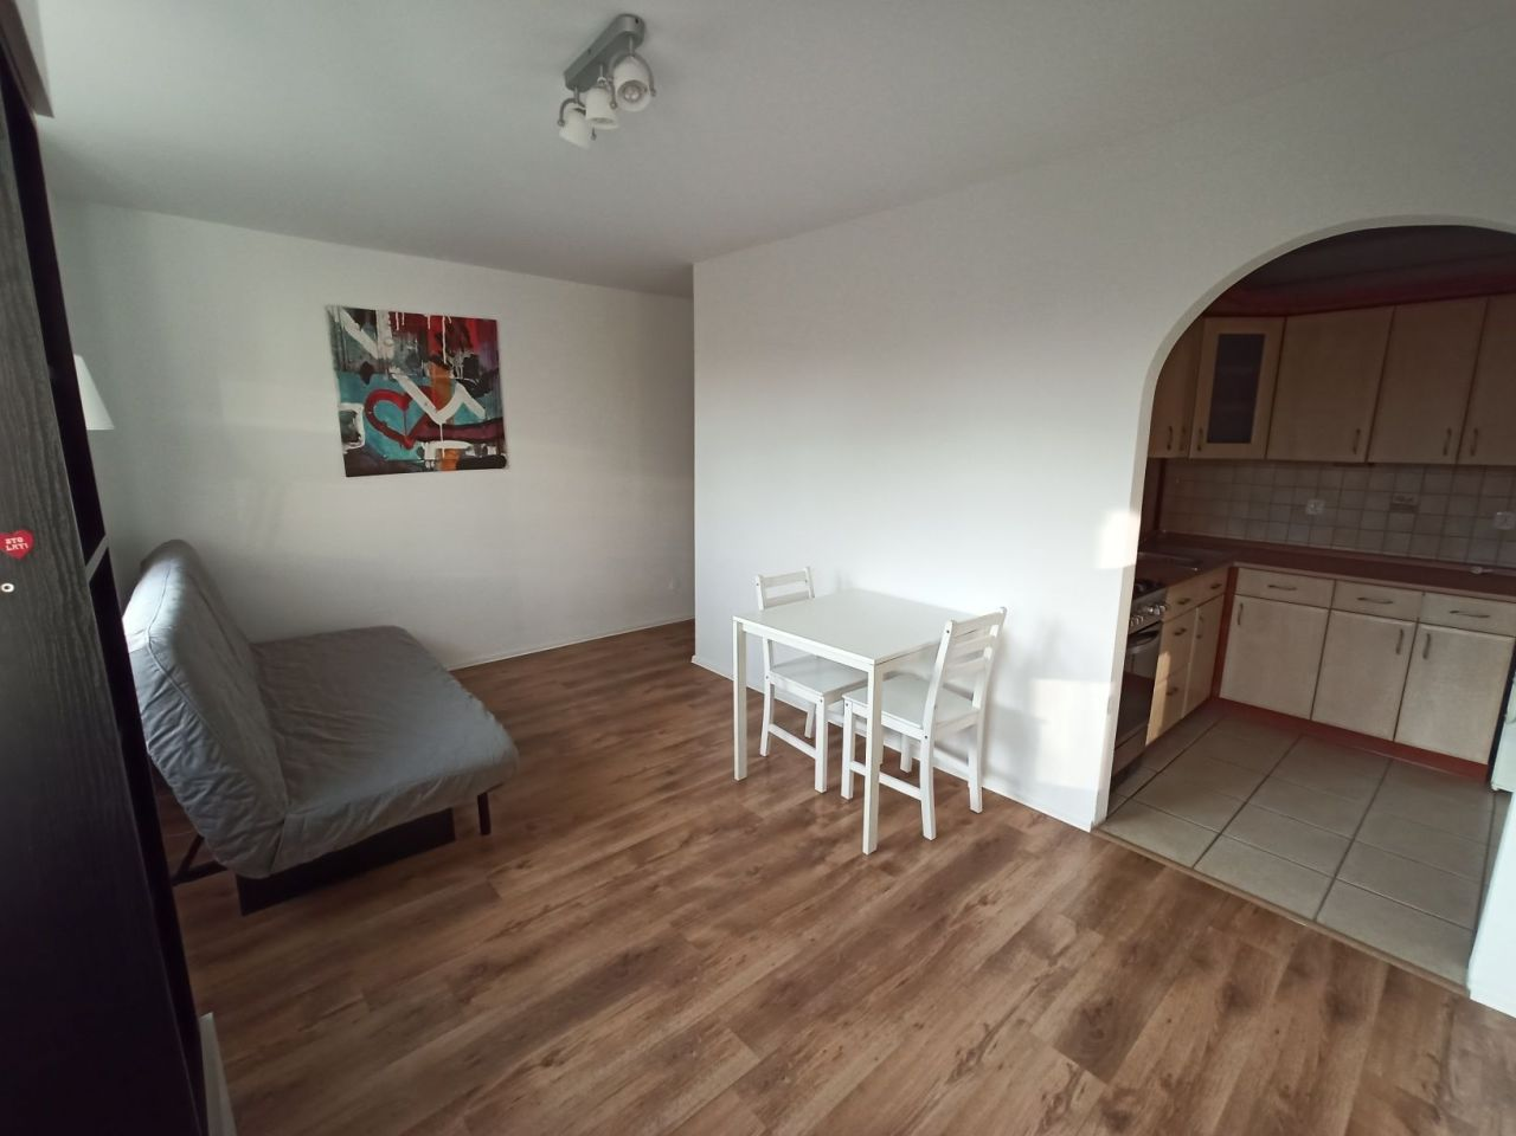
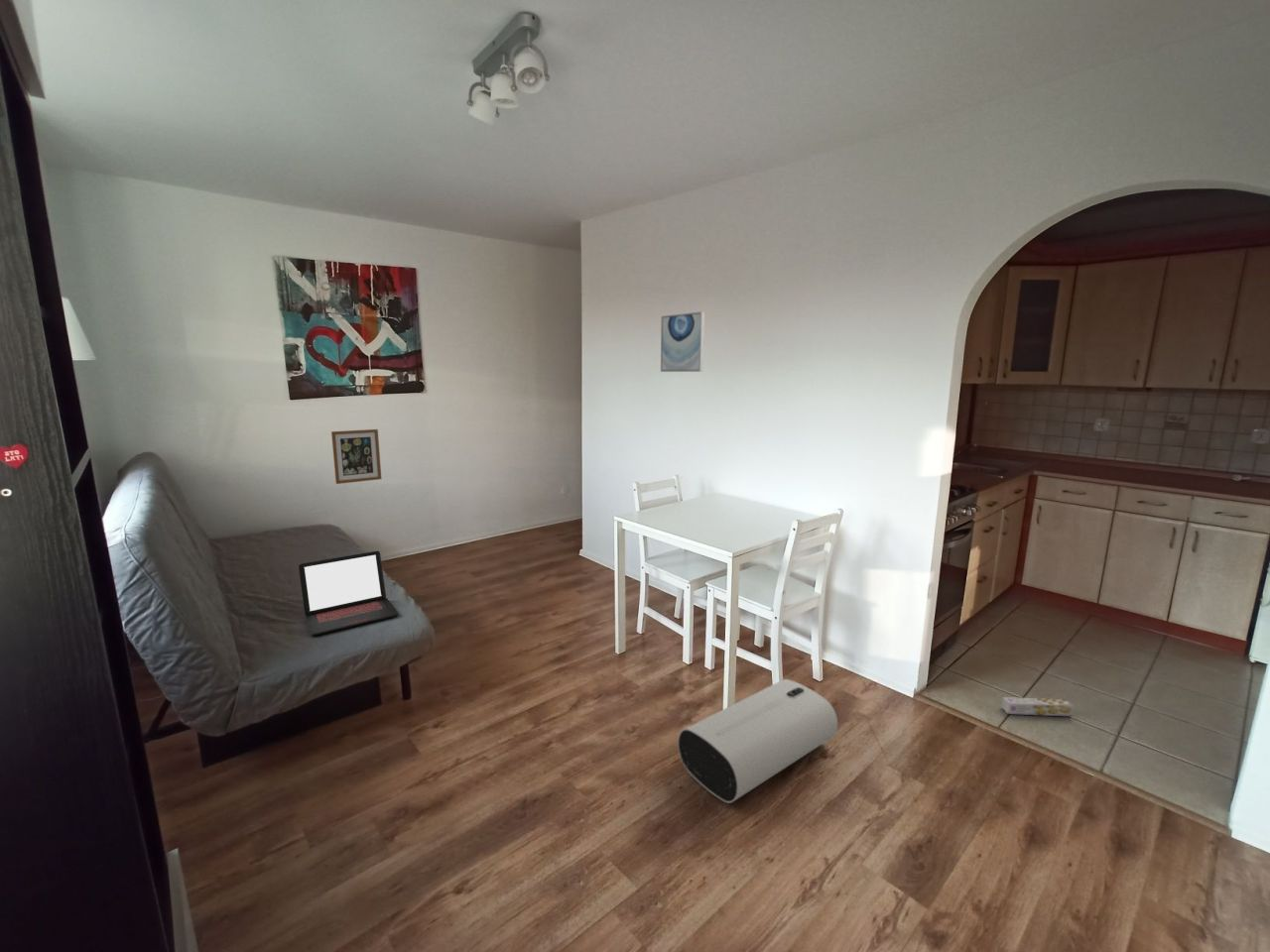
+ air purifier (760, 733)
+ wall art (357, 455)
+ laptop (348, 590)
+ wall art (681, 343)
+ box (1037, 706)
